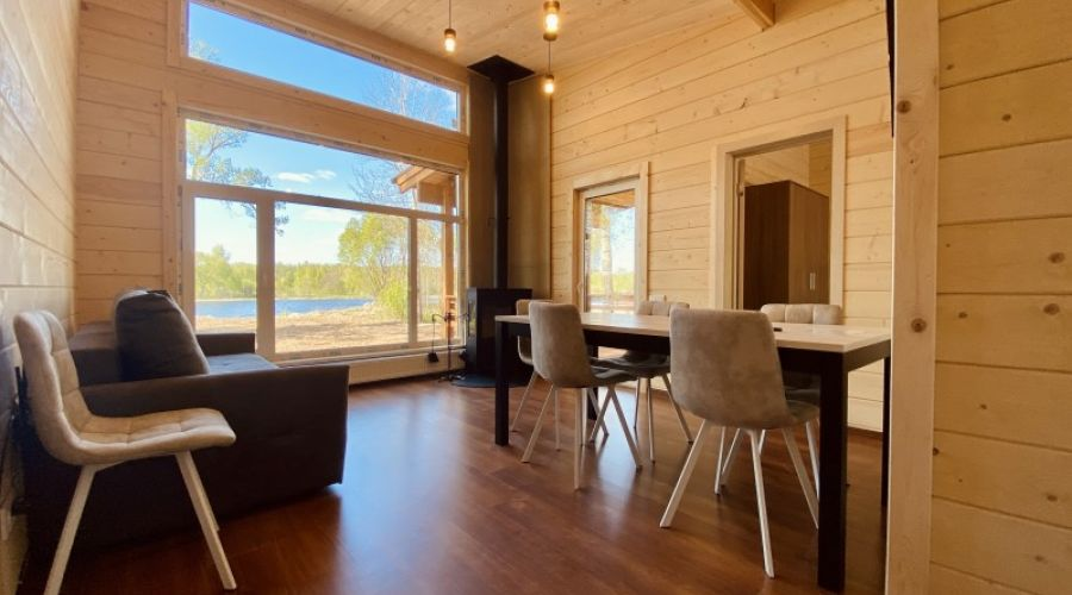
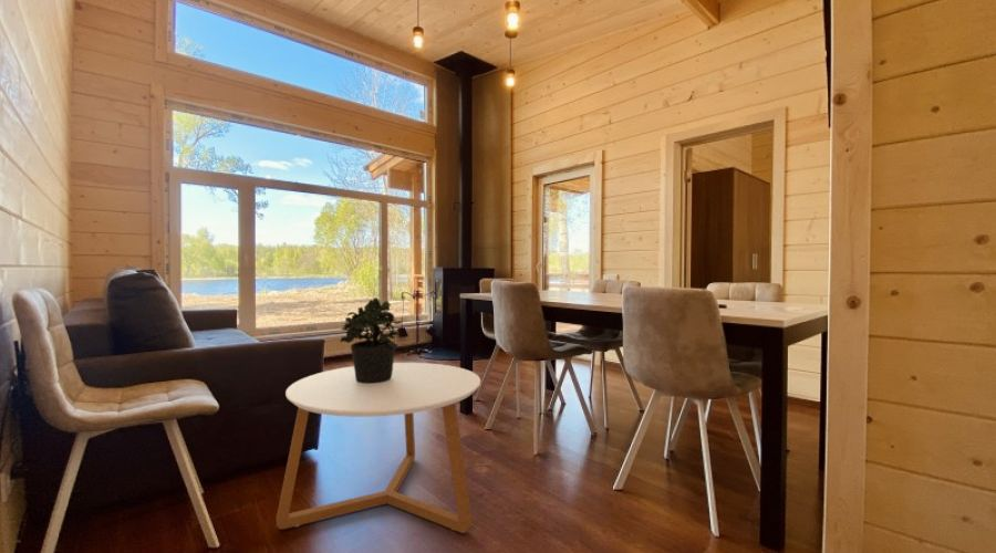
+ coffee table (405, 436)
+ potted plant (372, 337)
